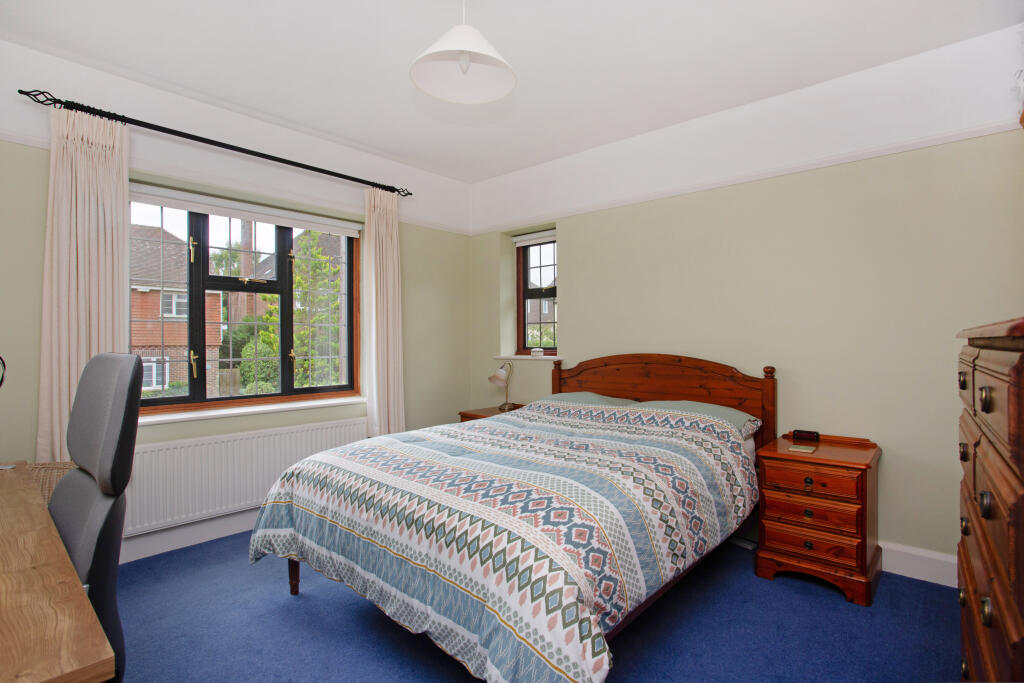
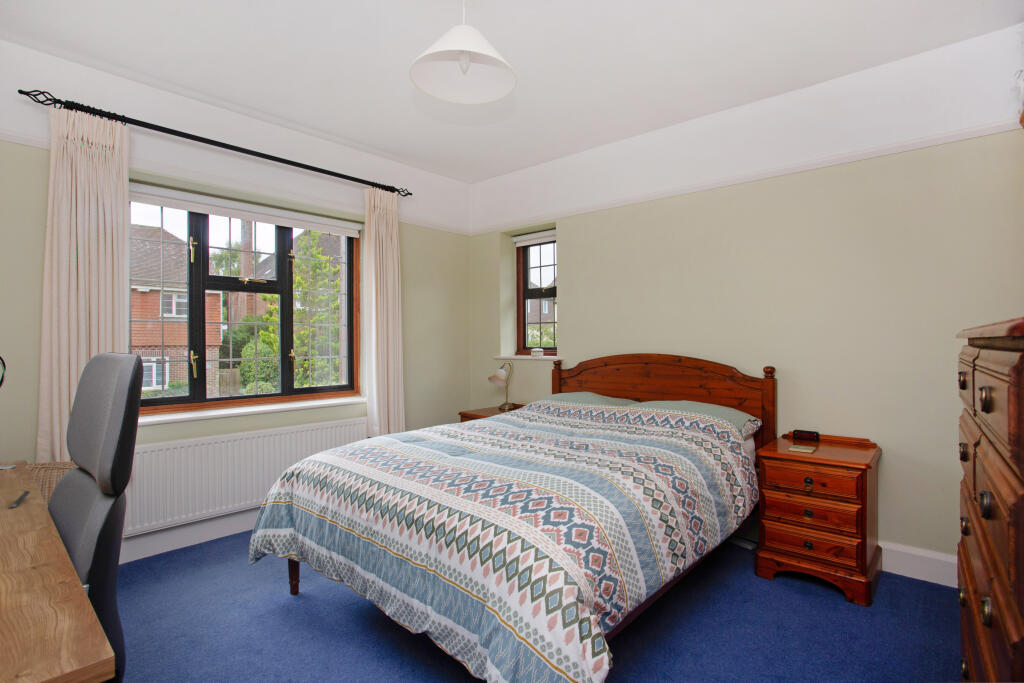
+ pen (20, 499)
